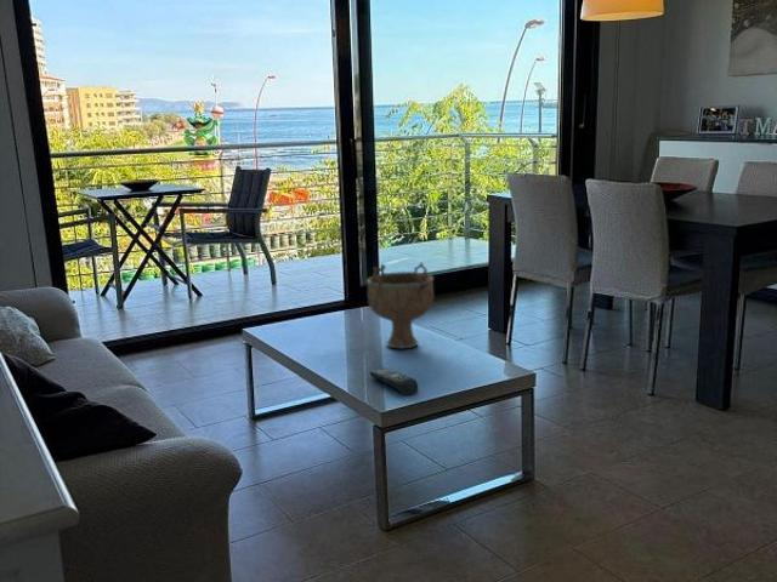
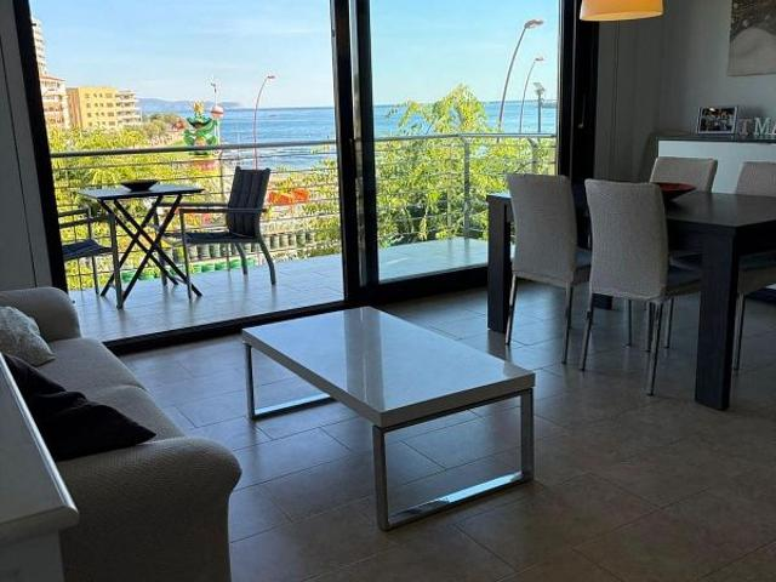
- remote control (393, 378)
- decorative bowl (401, 306)
